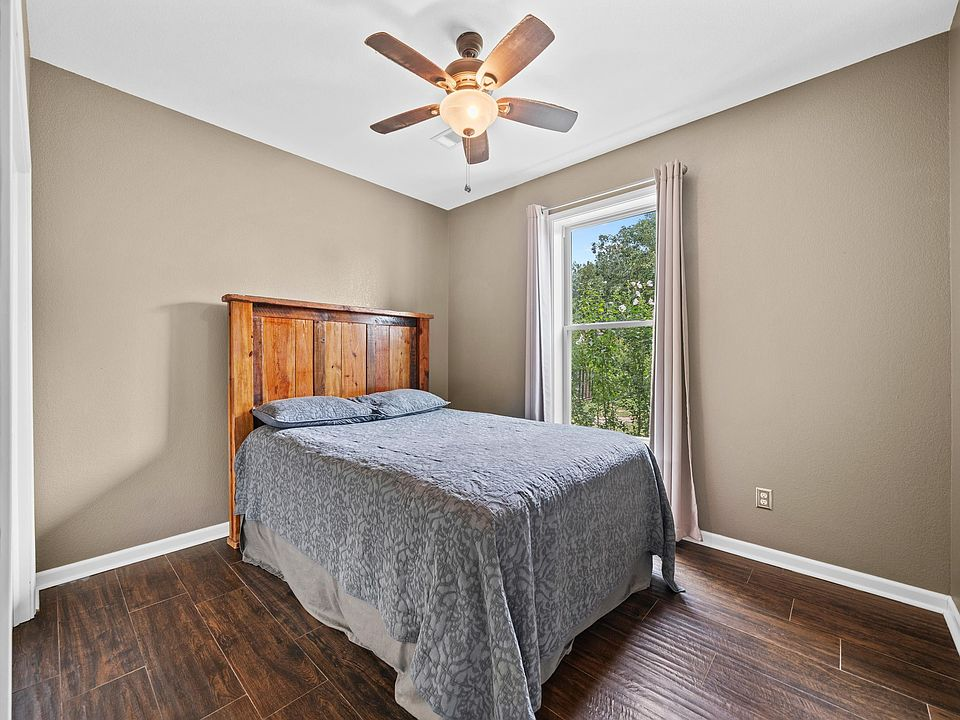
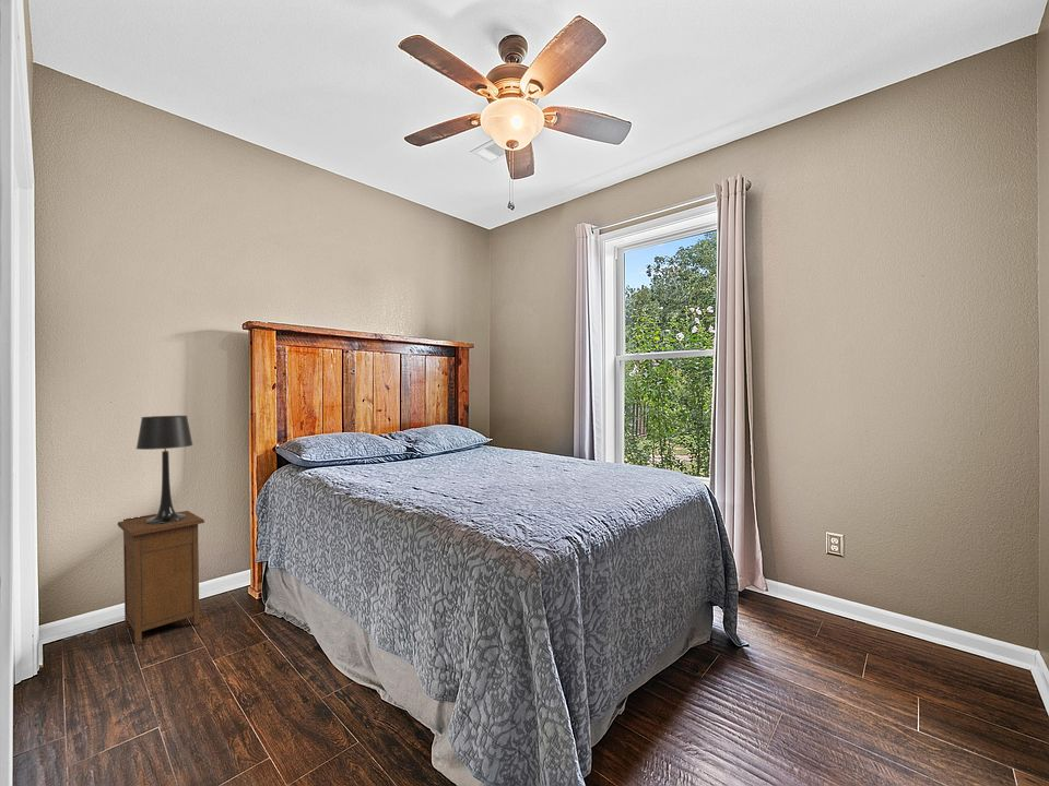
+ table lamp (165, 467)
+ nightstand (158, 569)
